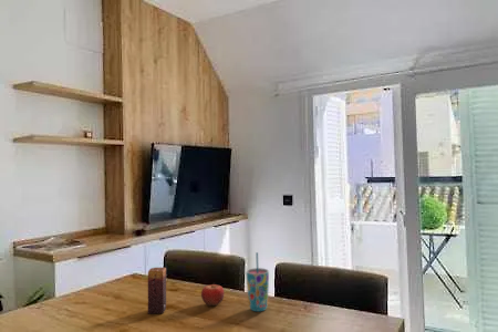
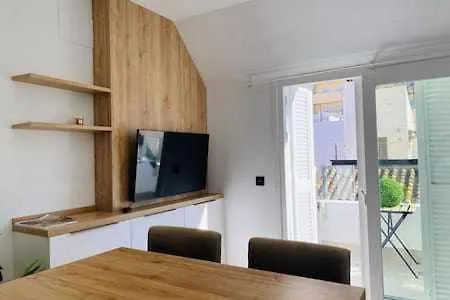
- fruit (212, 293)
- cup (257, 280)
- candle (157, 289)
